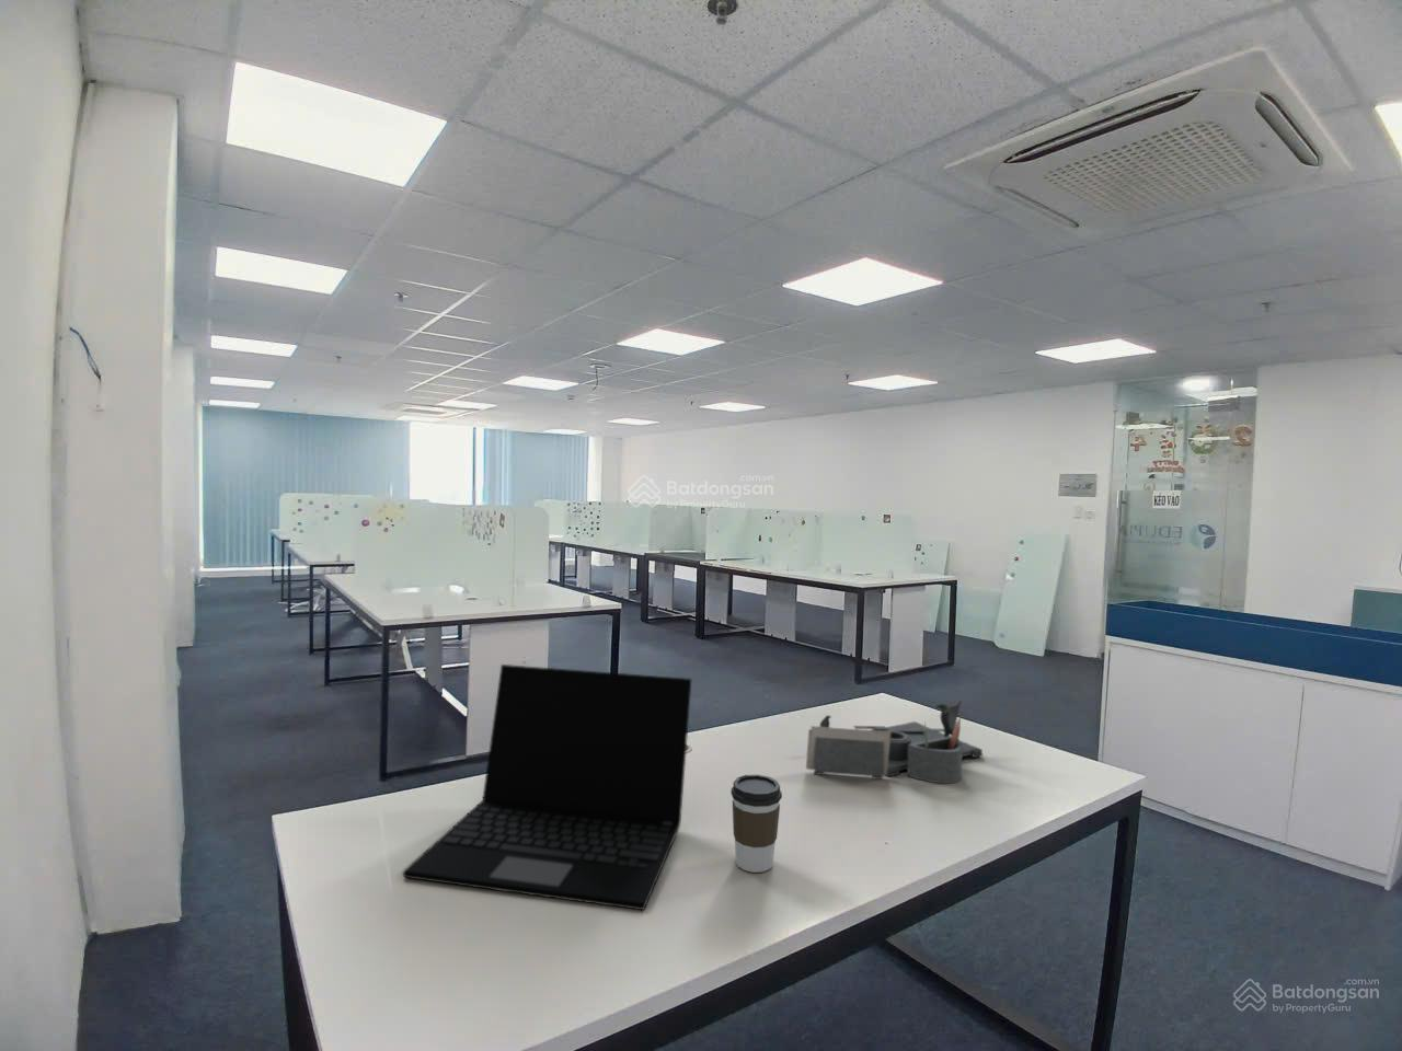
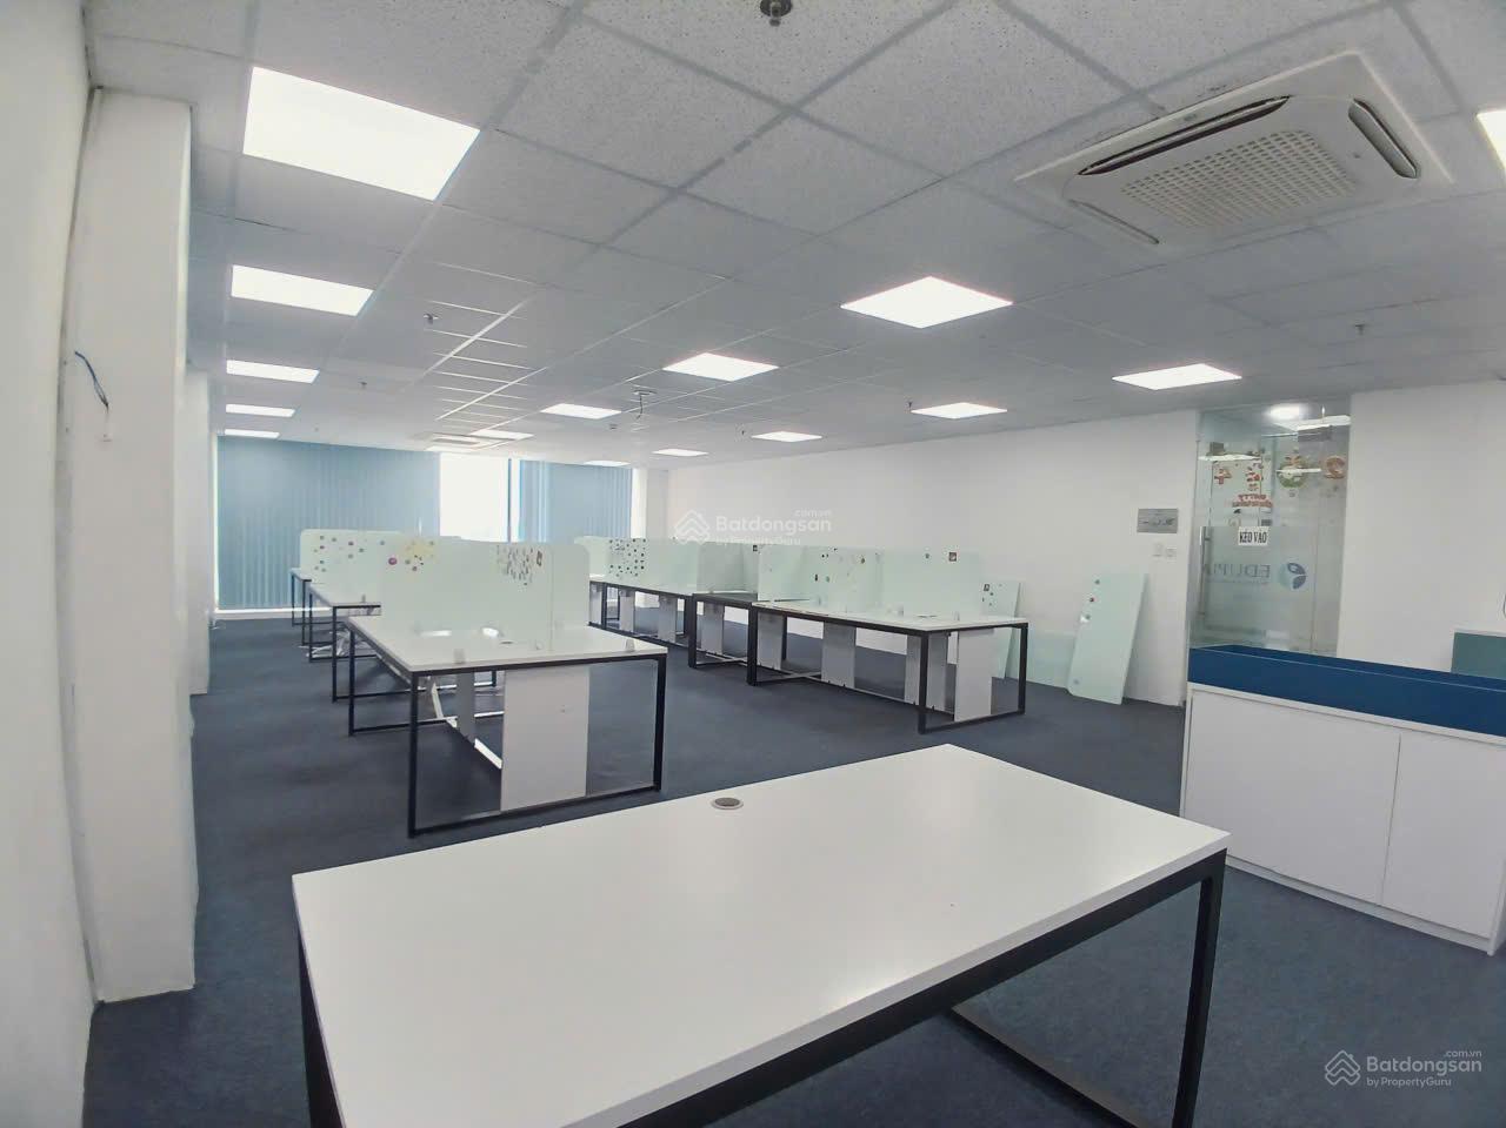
- coffee cup (755, 822)
- desk organizer (893, 728)
- laptop (562, 767)
